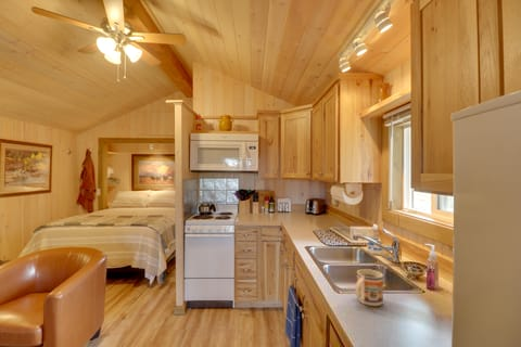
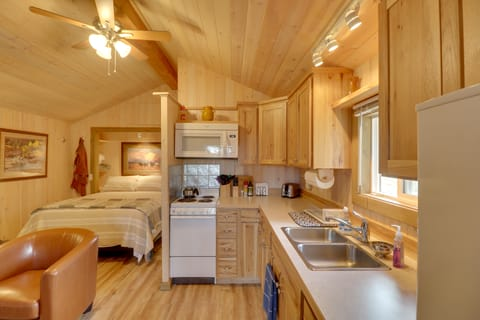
- mug (367, 286)
